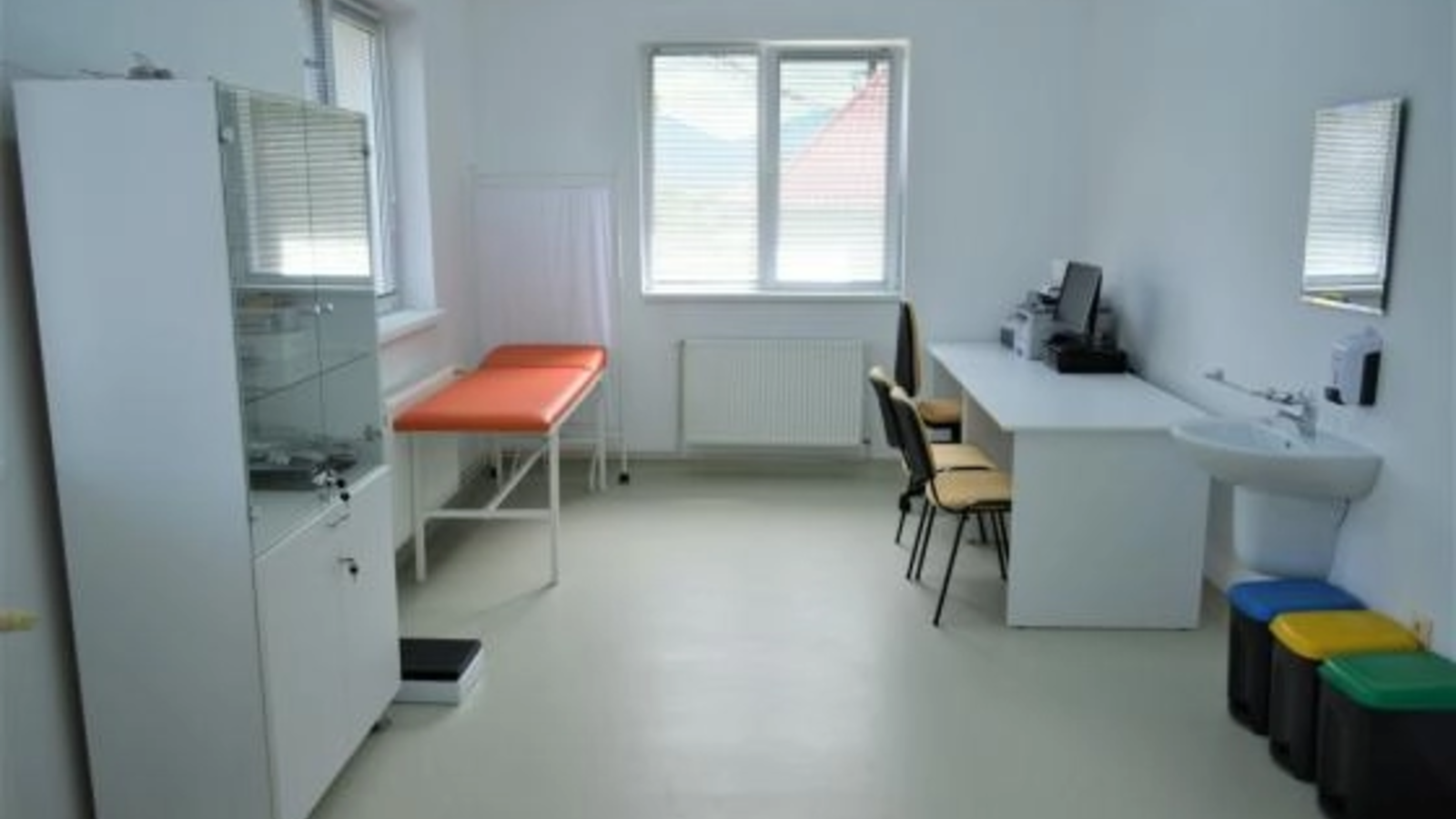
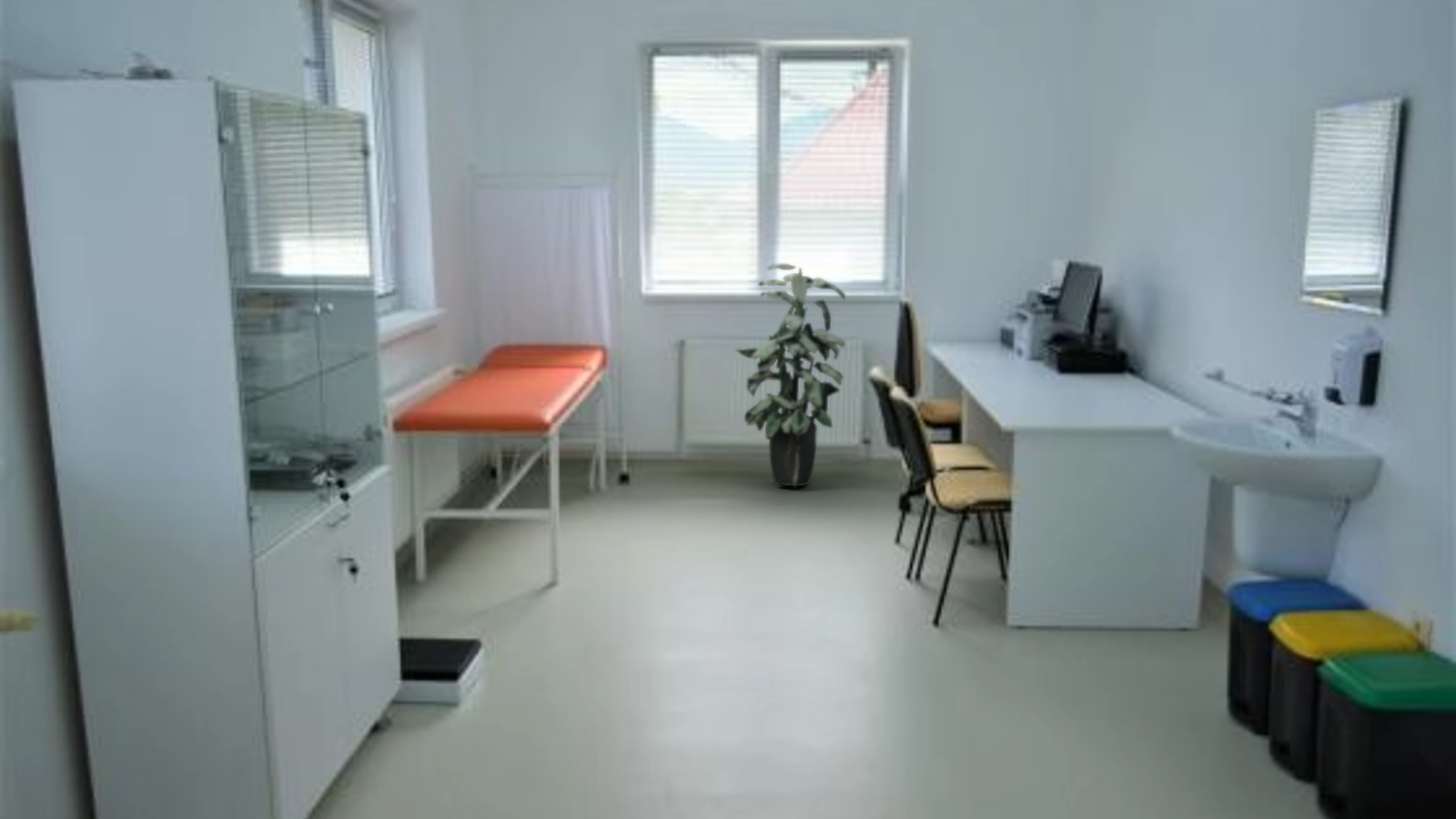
+ indoor plant (790, 375)
